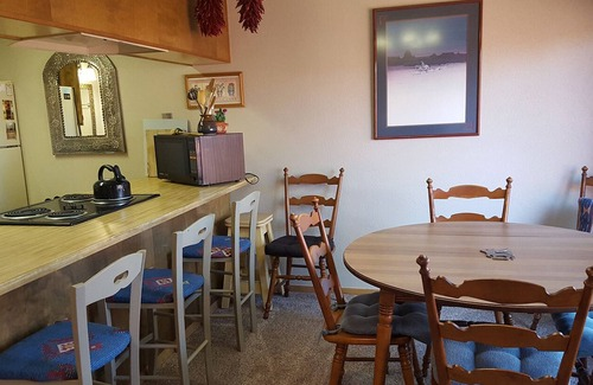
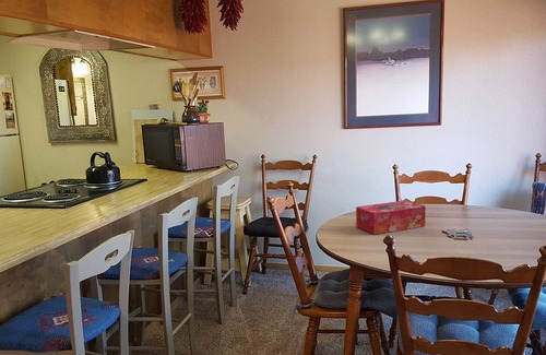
+ tissue box (390, 216)
